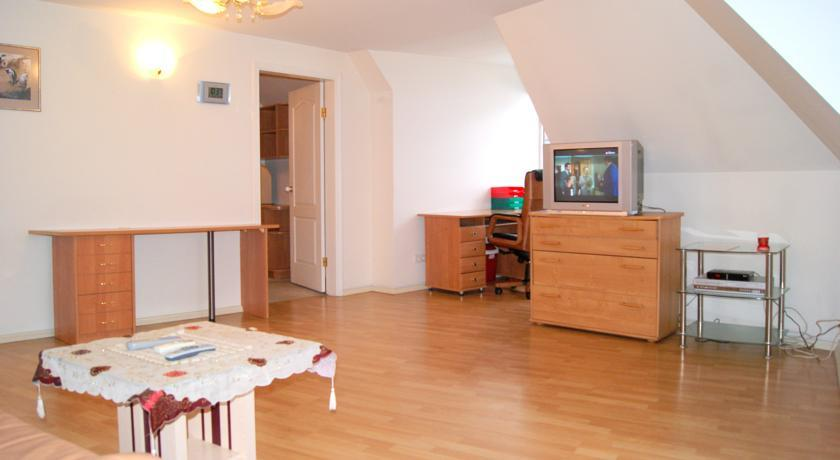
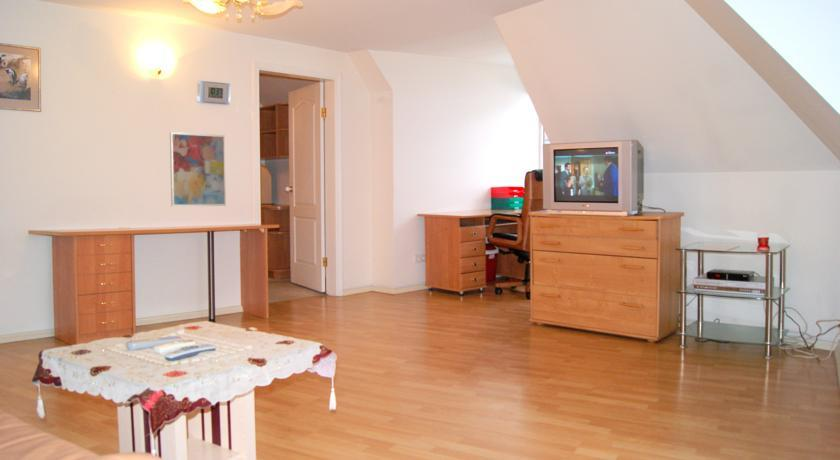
+ wall art (198, 170)
